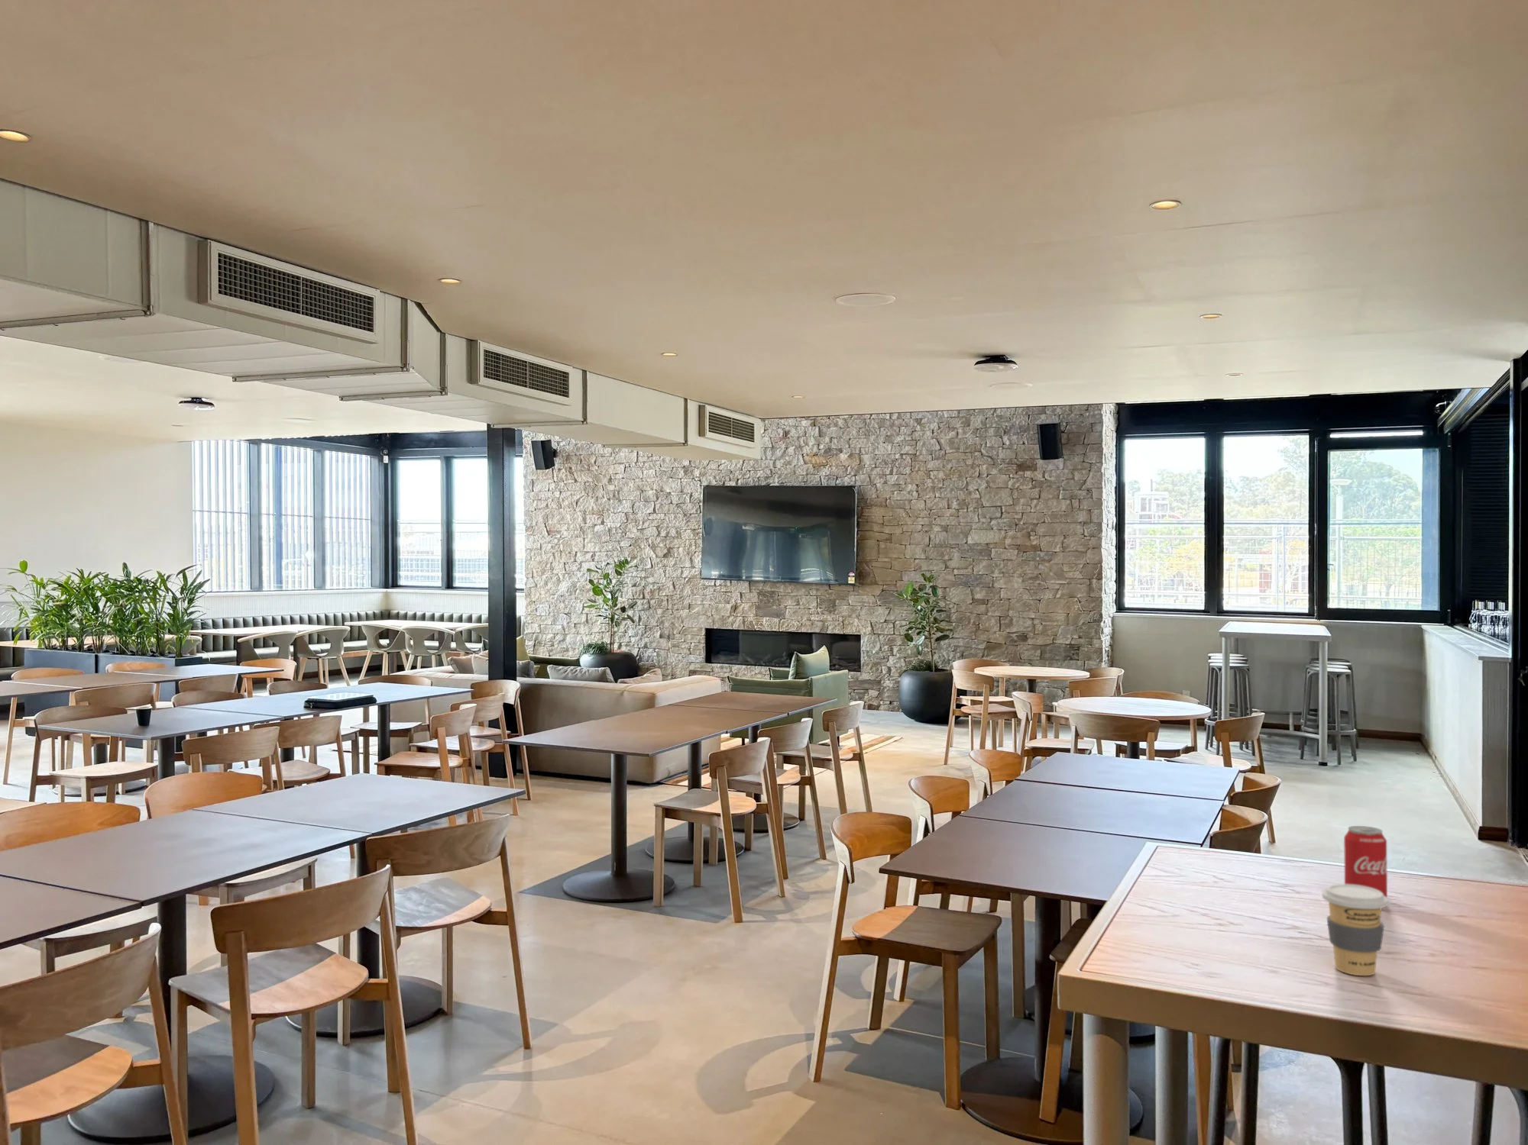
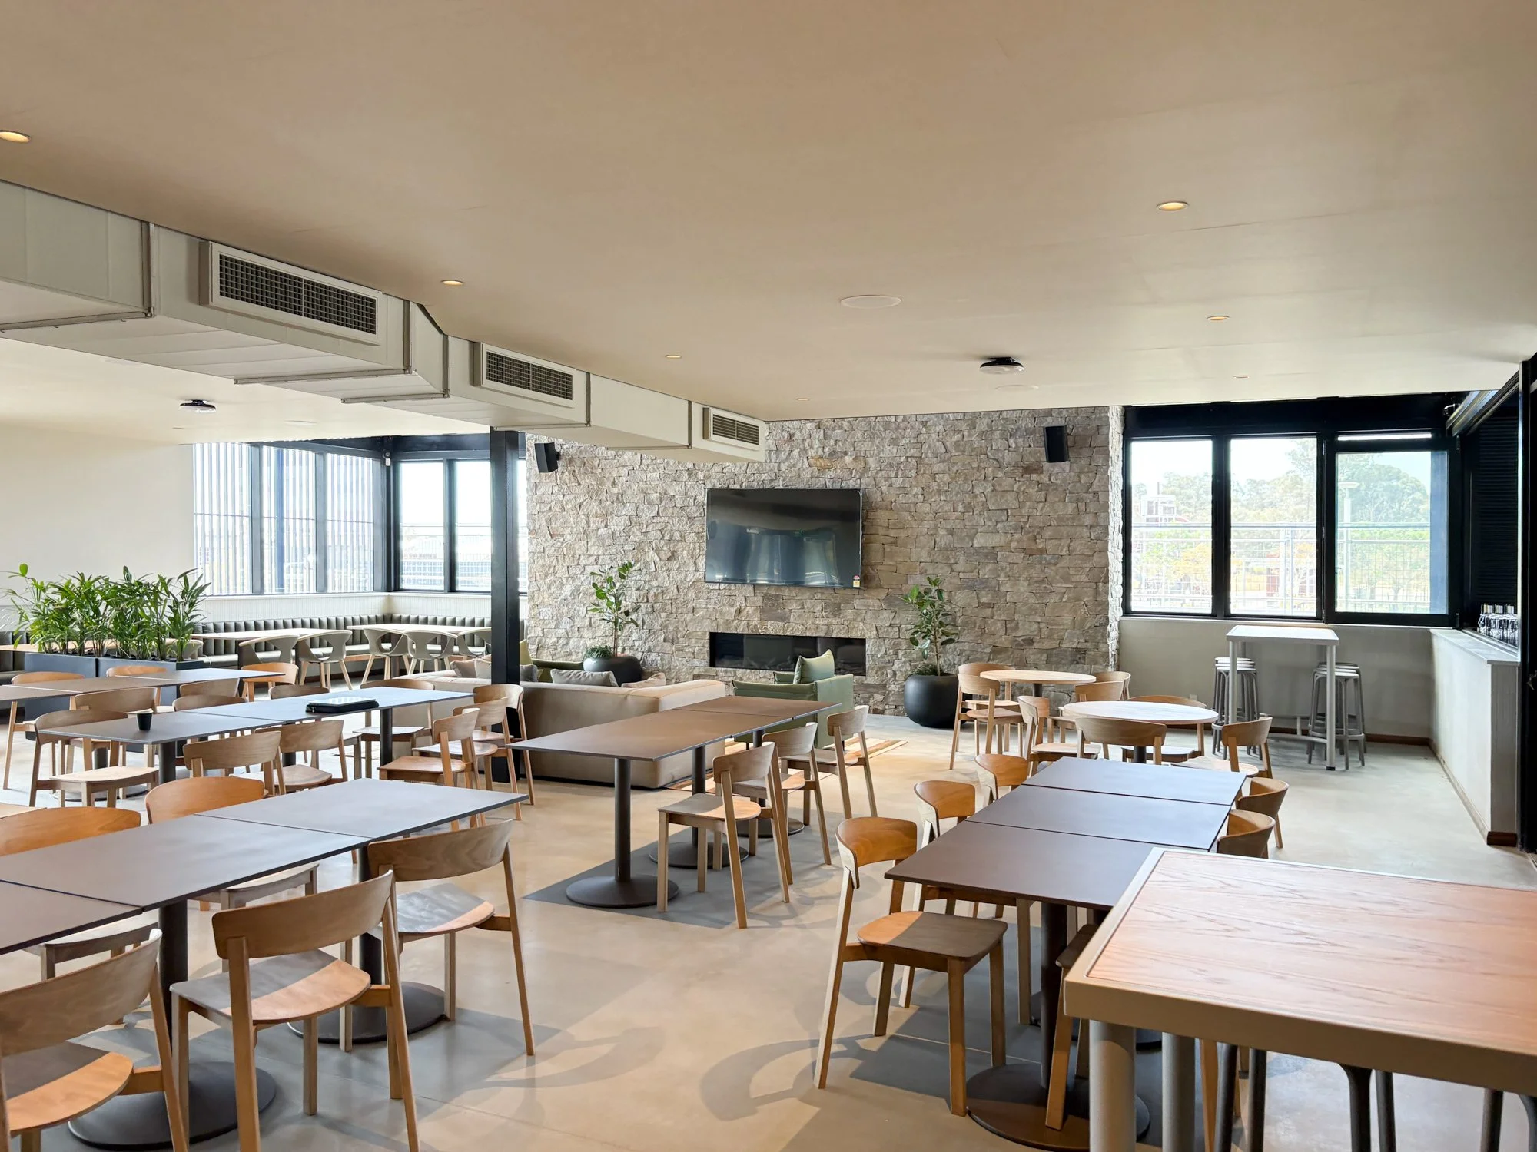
- beverage can (1366, 864)
- coffee cup (1355, 930)
